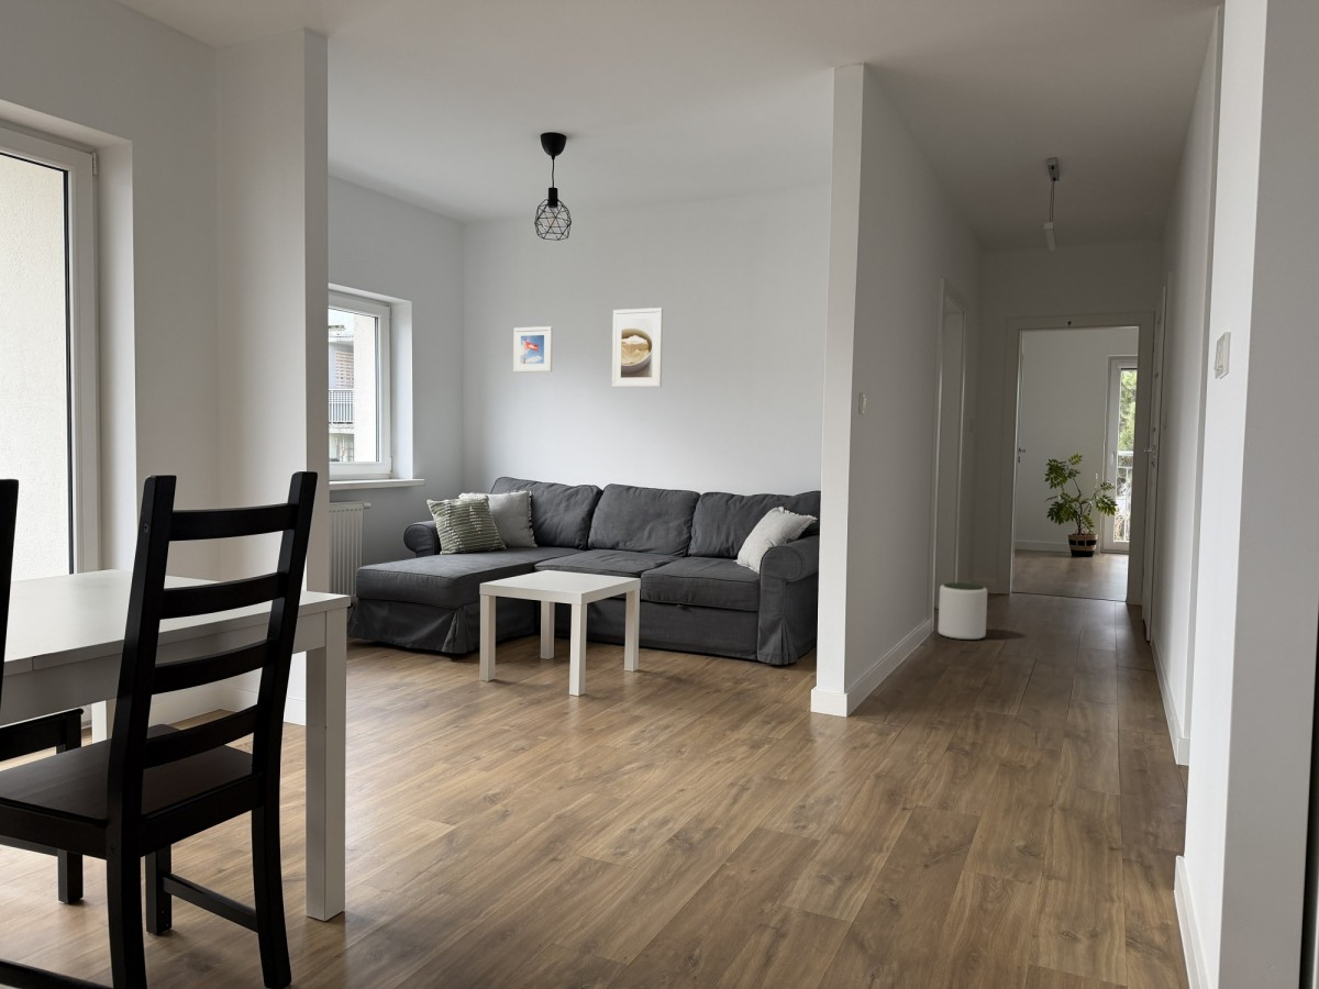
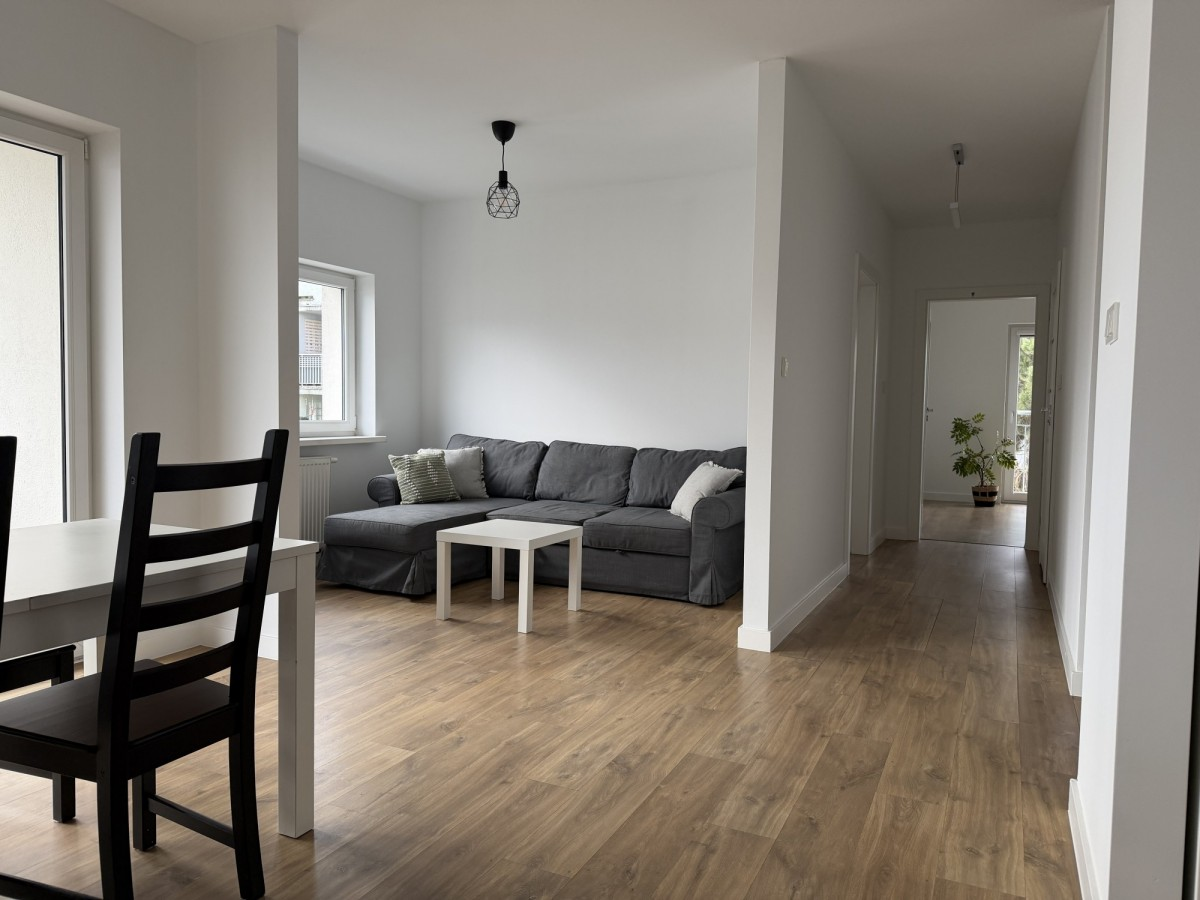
- plant pot (962, 610)
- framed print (636, 347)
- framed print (532, 349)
